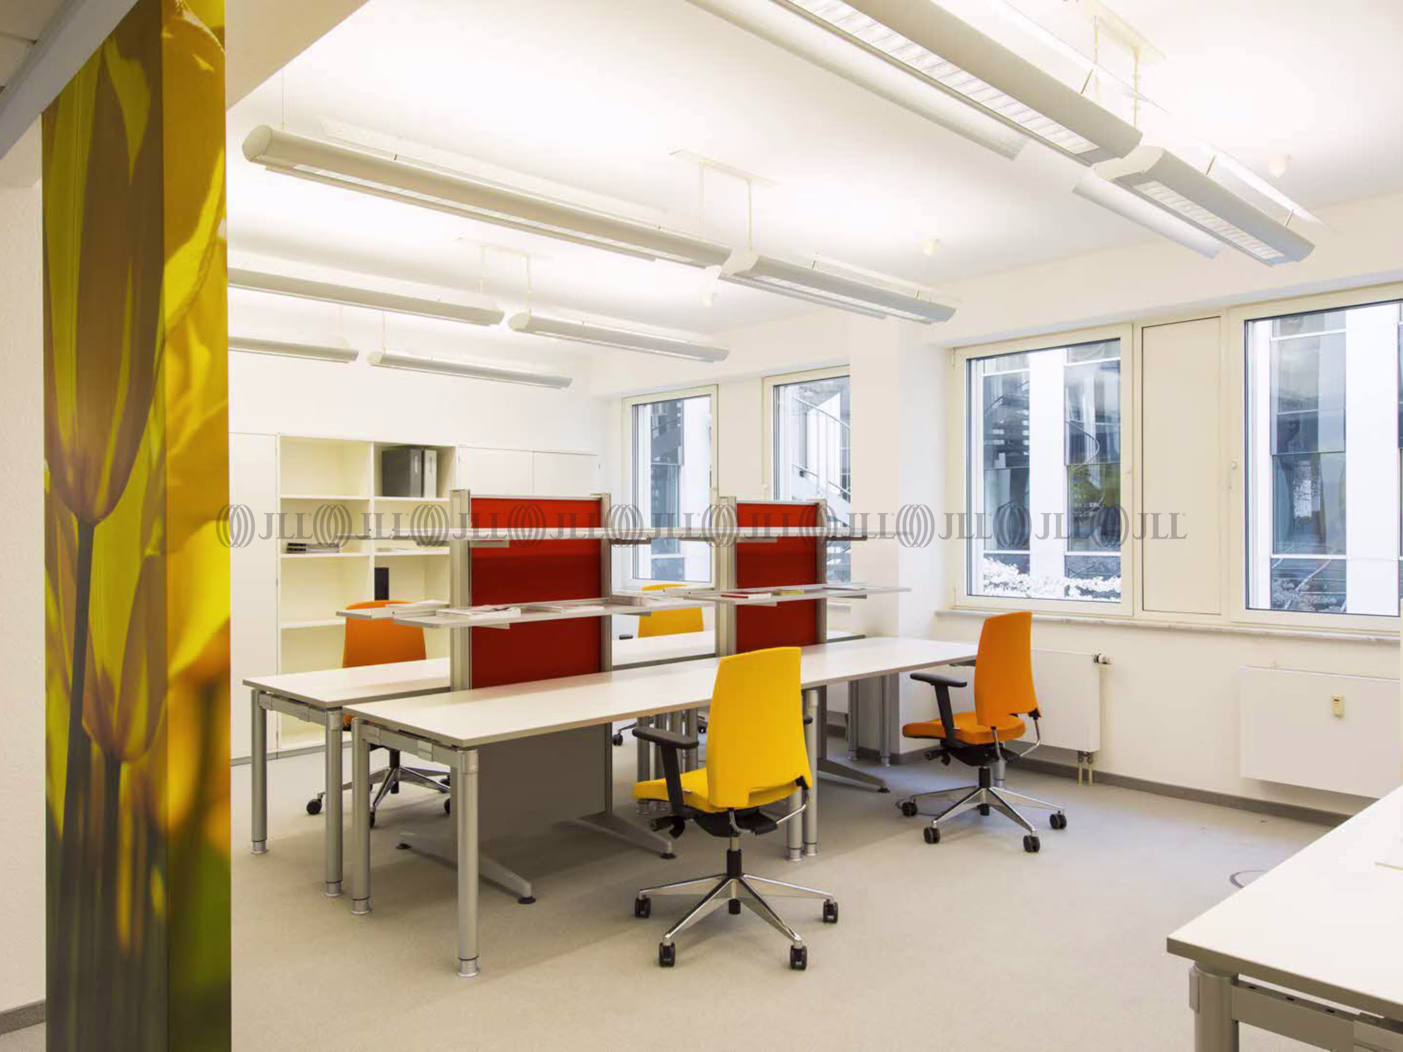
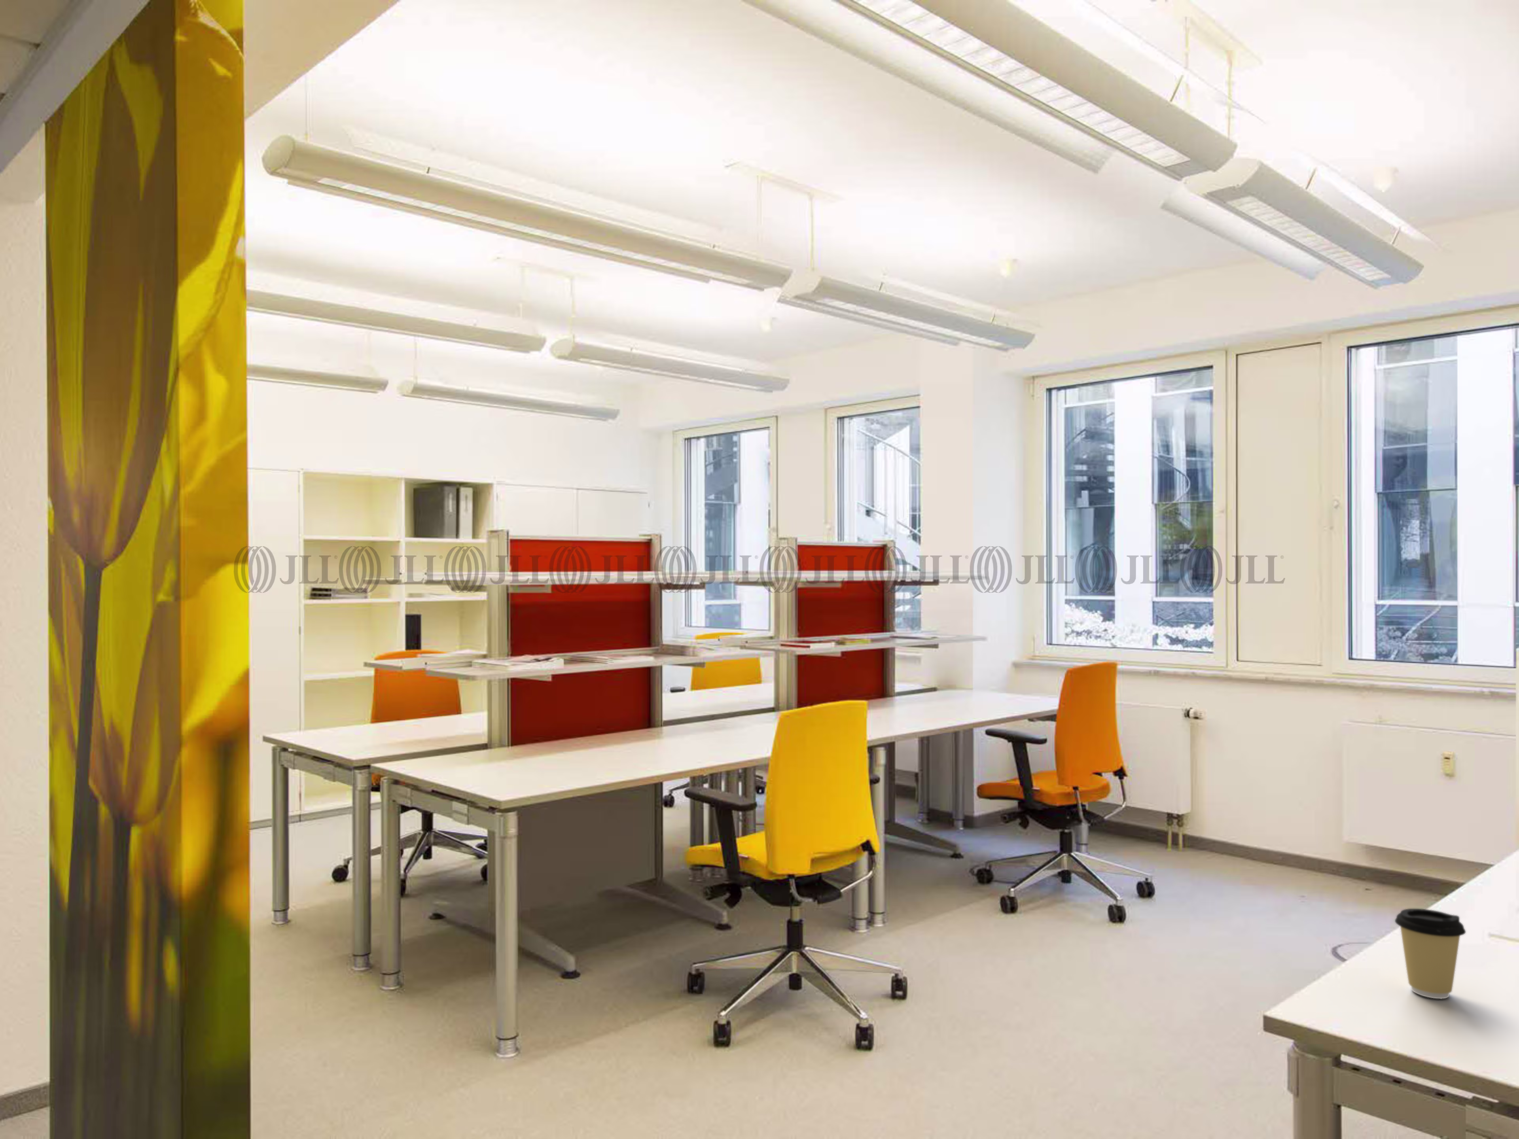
+ coffee cup (1429, 952)
